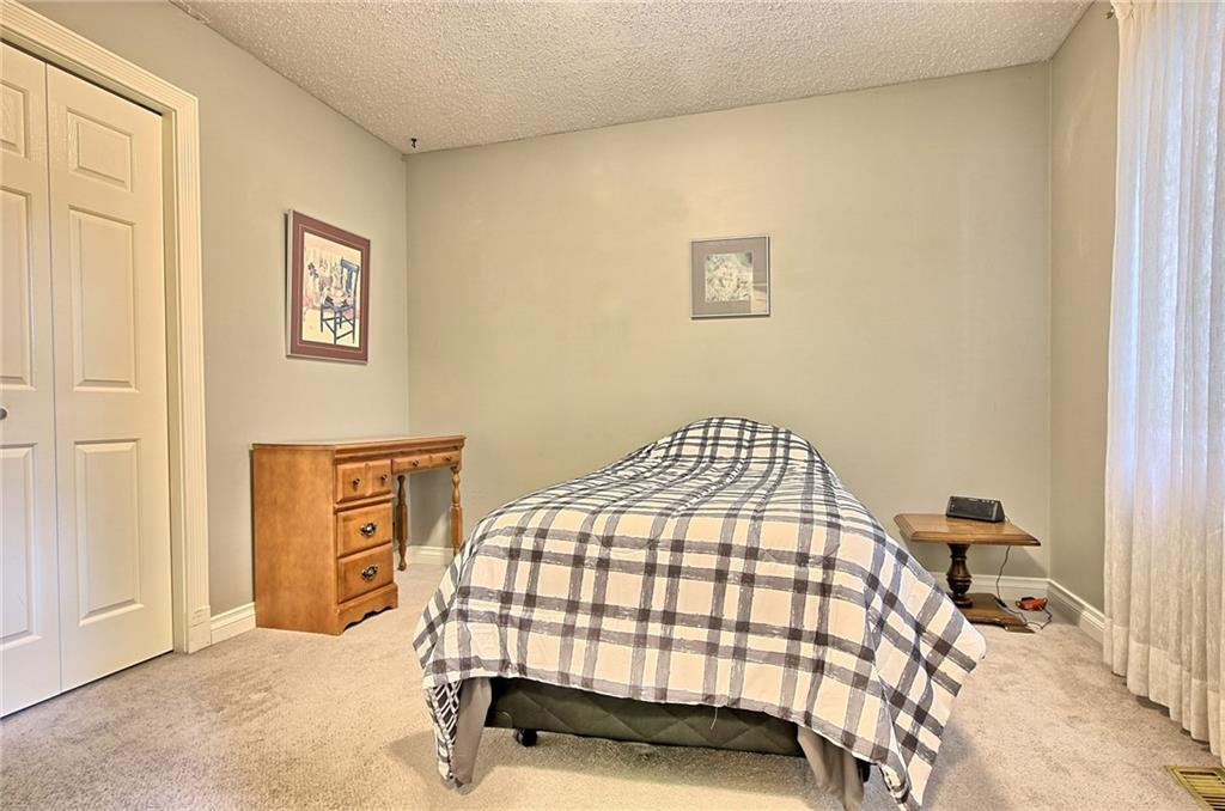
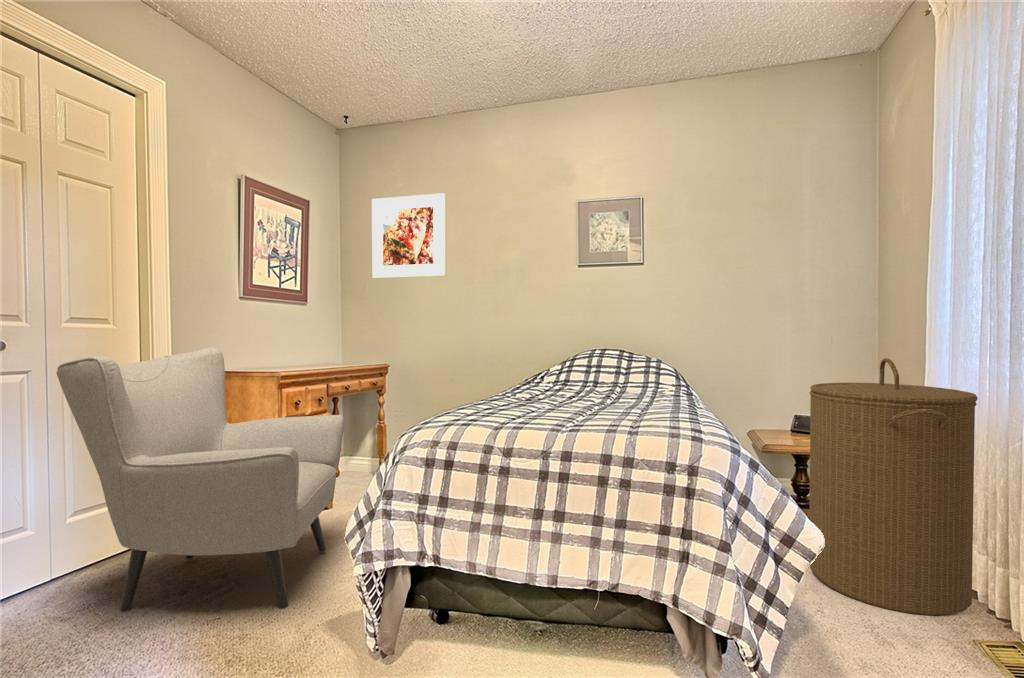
+ laundry hamper (886, 470)
+ chair (211, 465)
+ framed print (408, 236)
